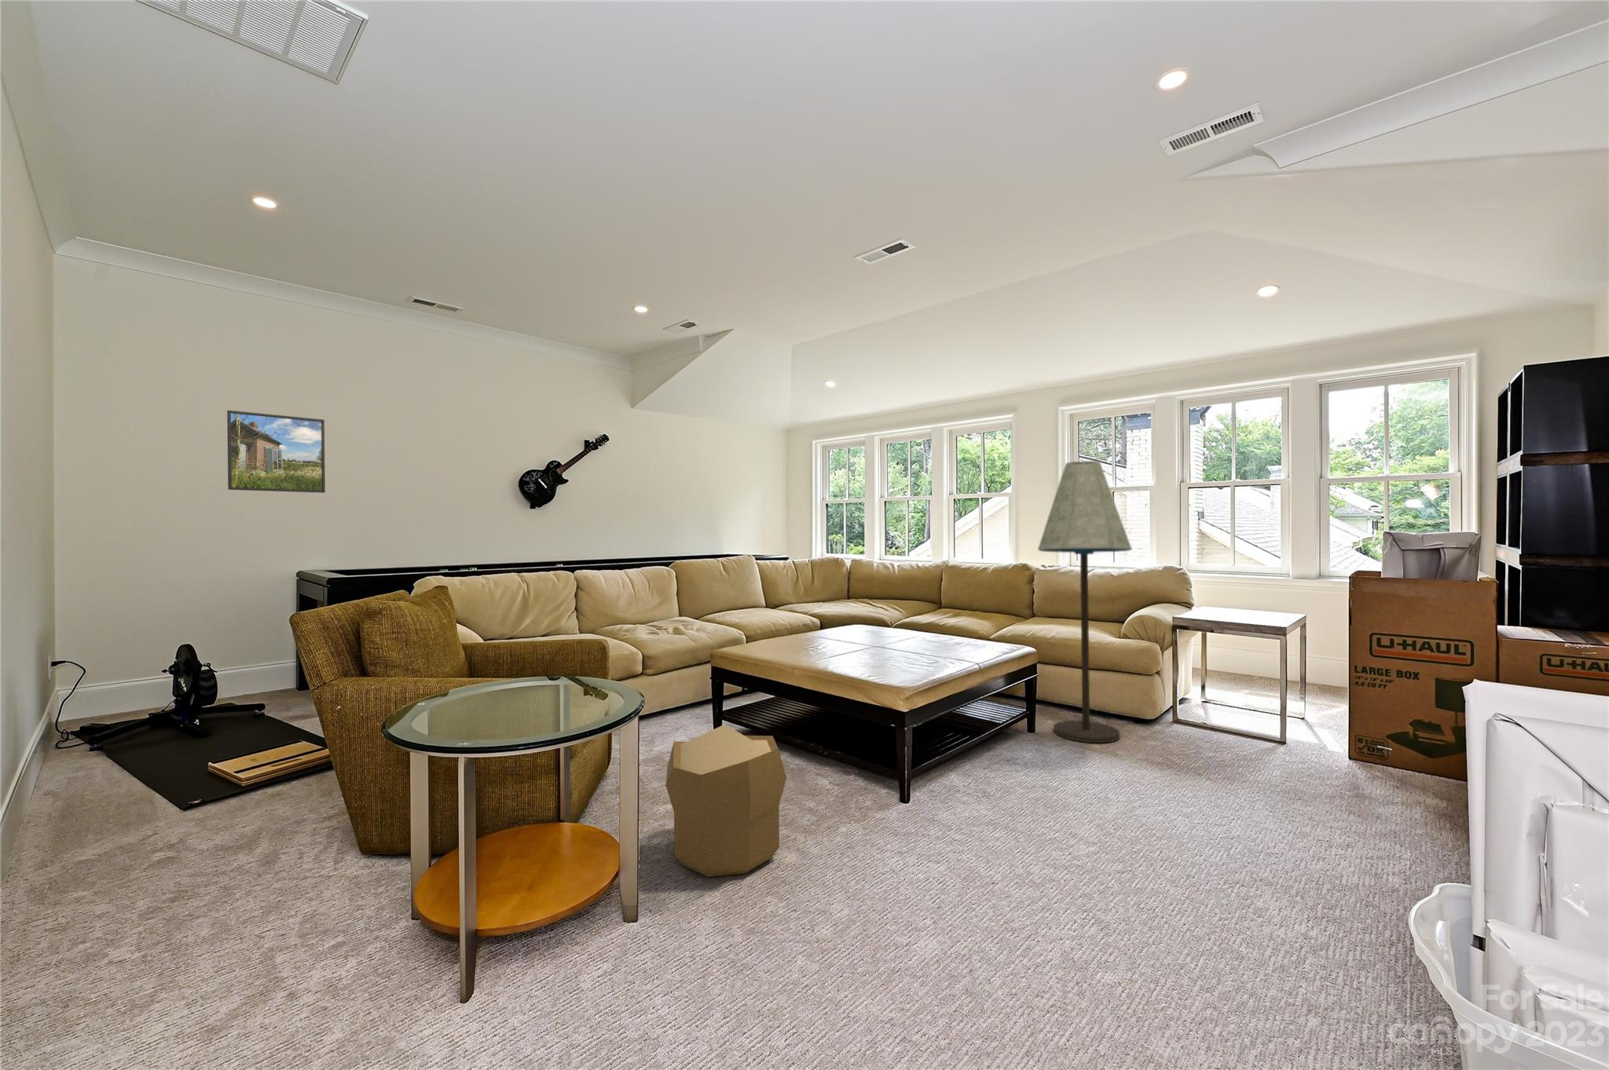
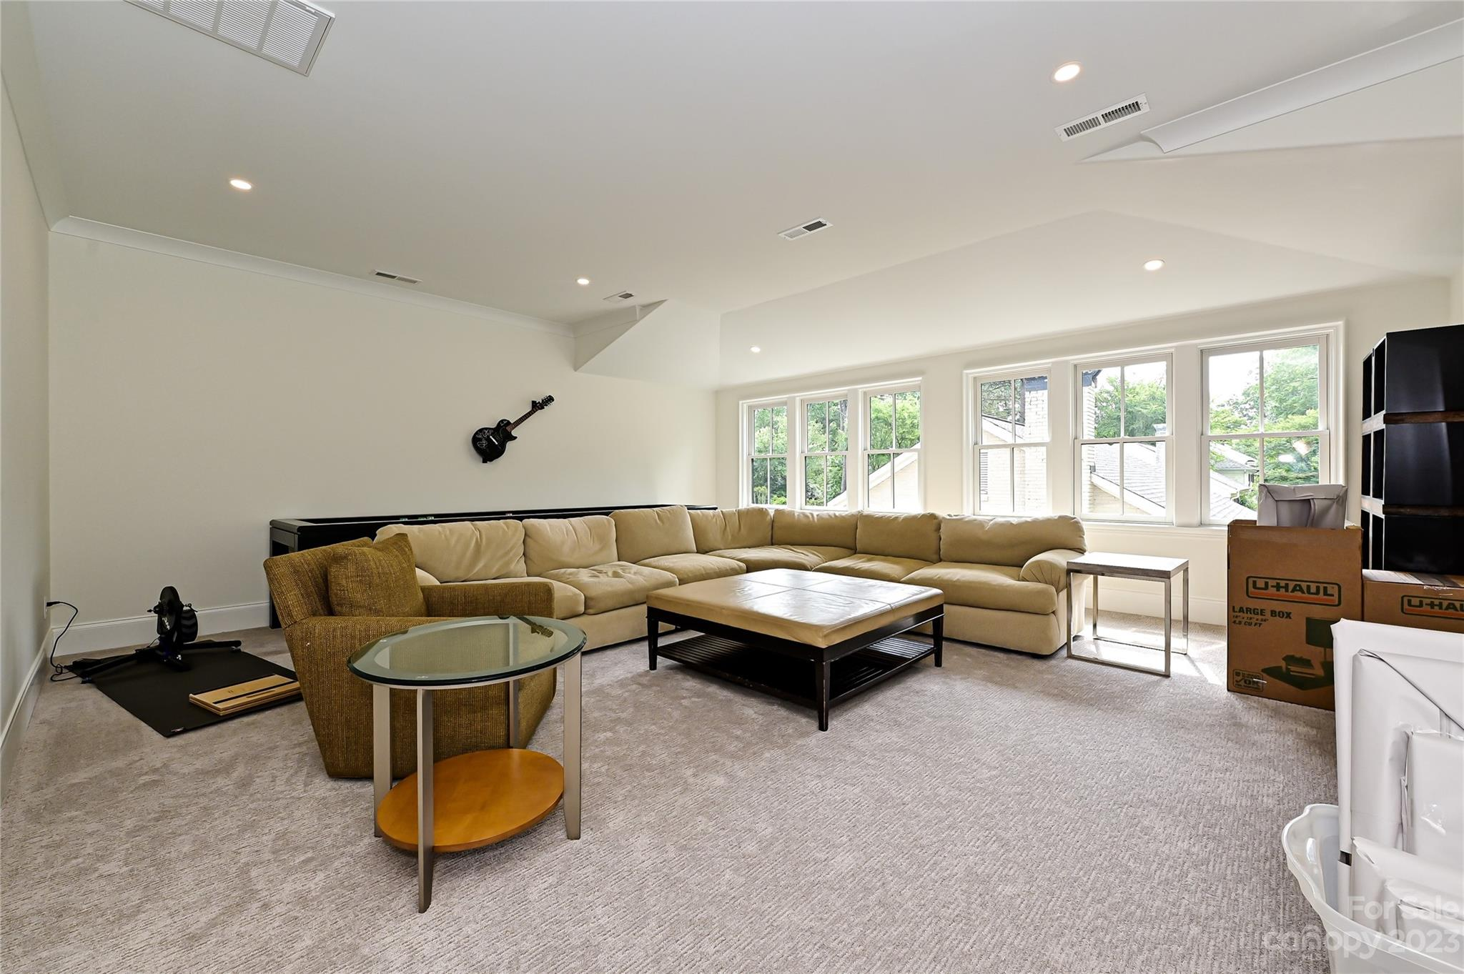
- pouf (725, 788)
- floor lamp (1085, 596)
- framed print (278, 453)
